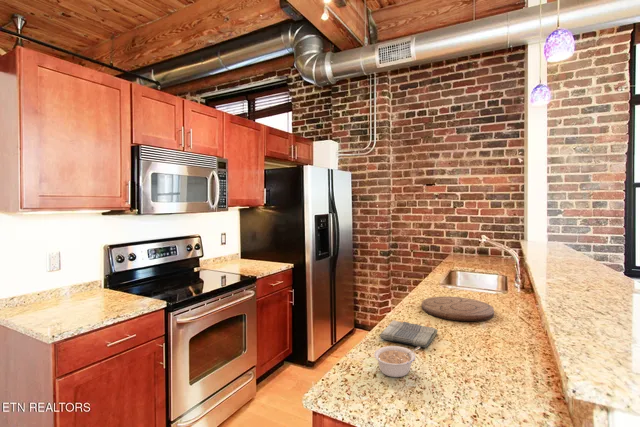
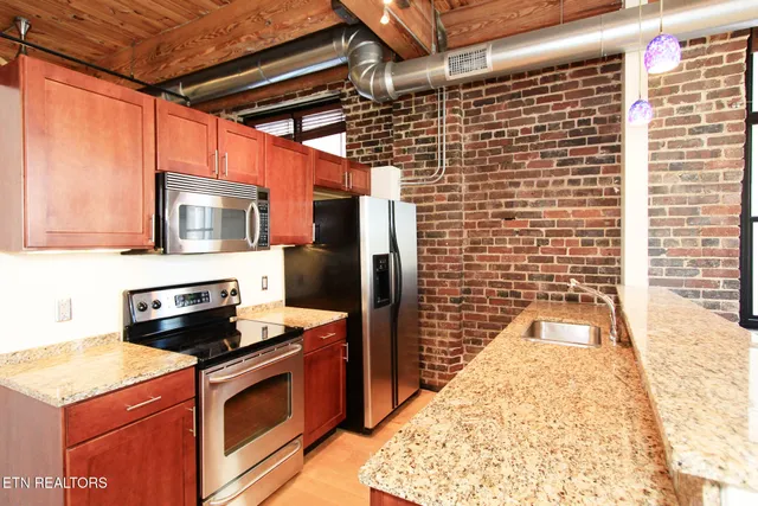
- dish towel (409, 332)
- legume (395, 360)
- cutting board (456, 307)
